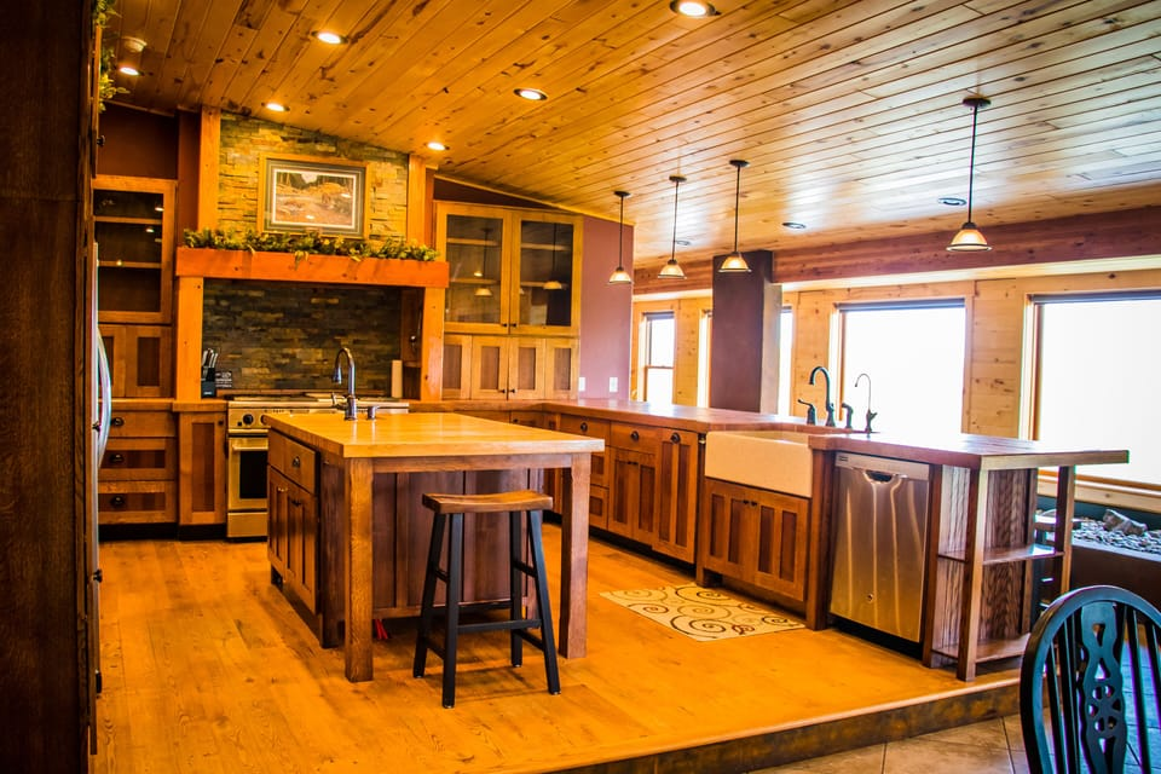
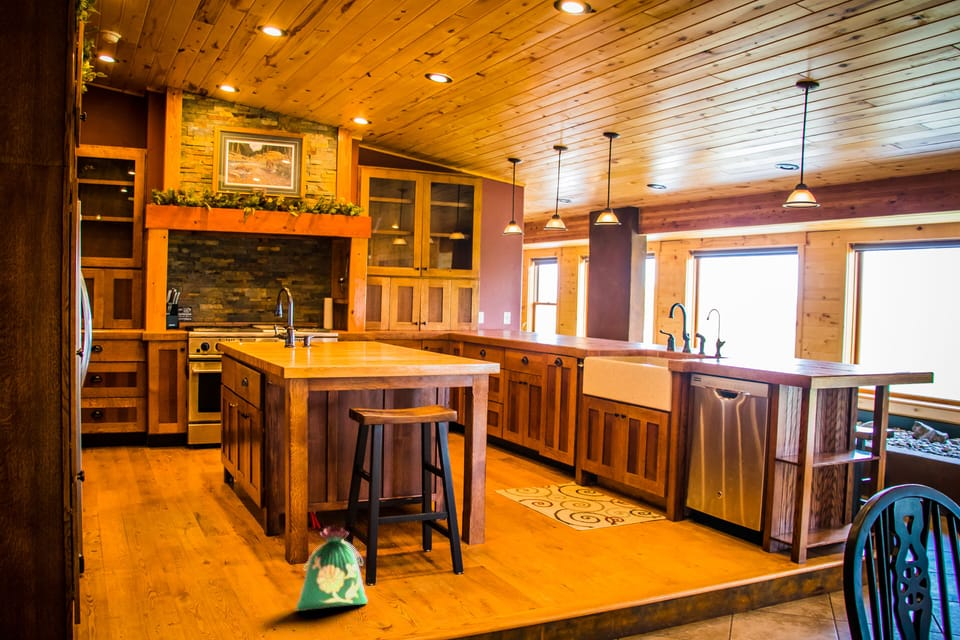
+ bag (333, 568)
